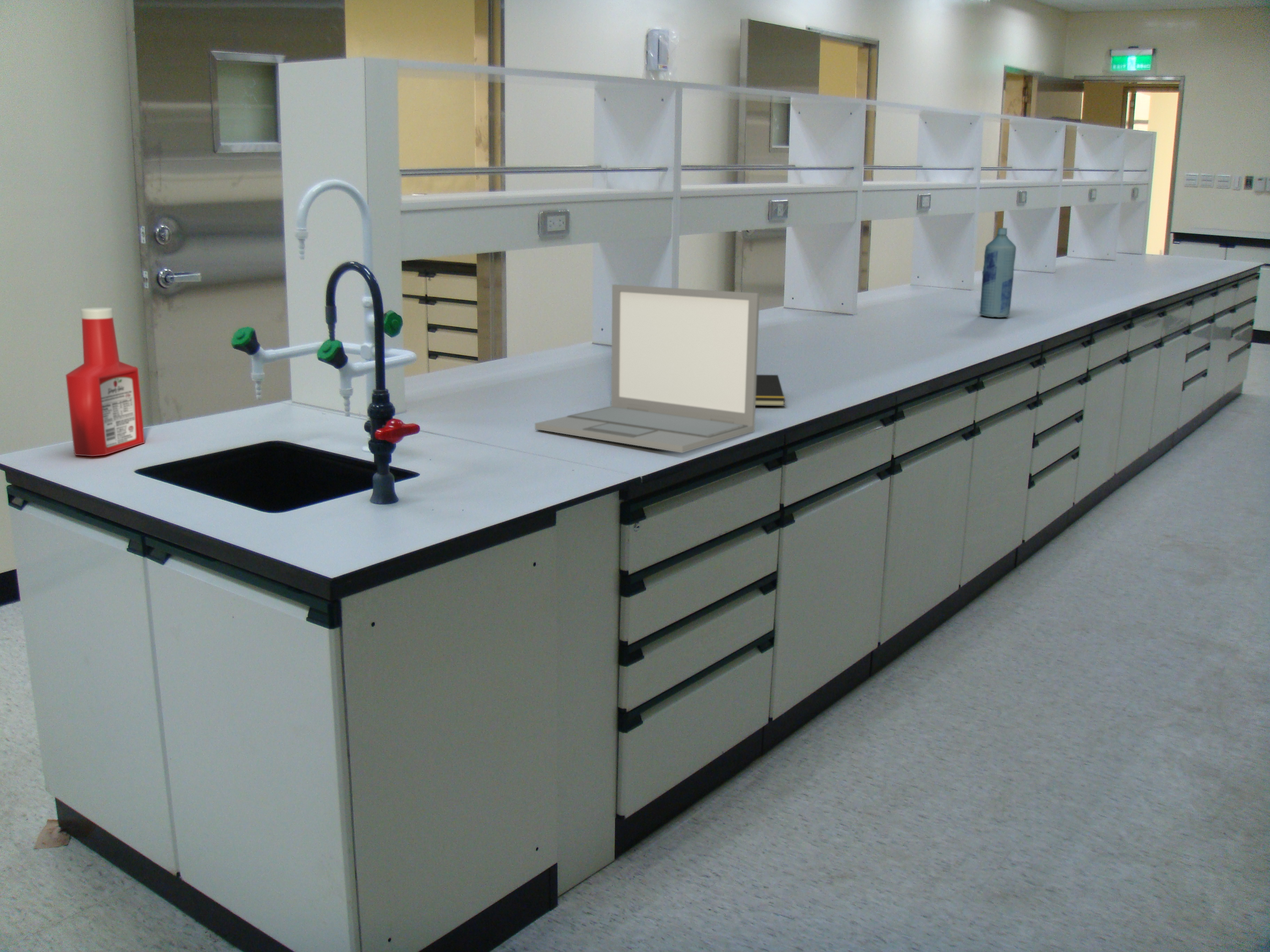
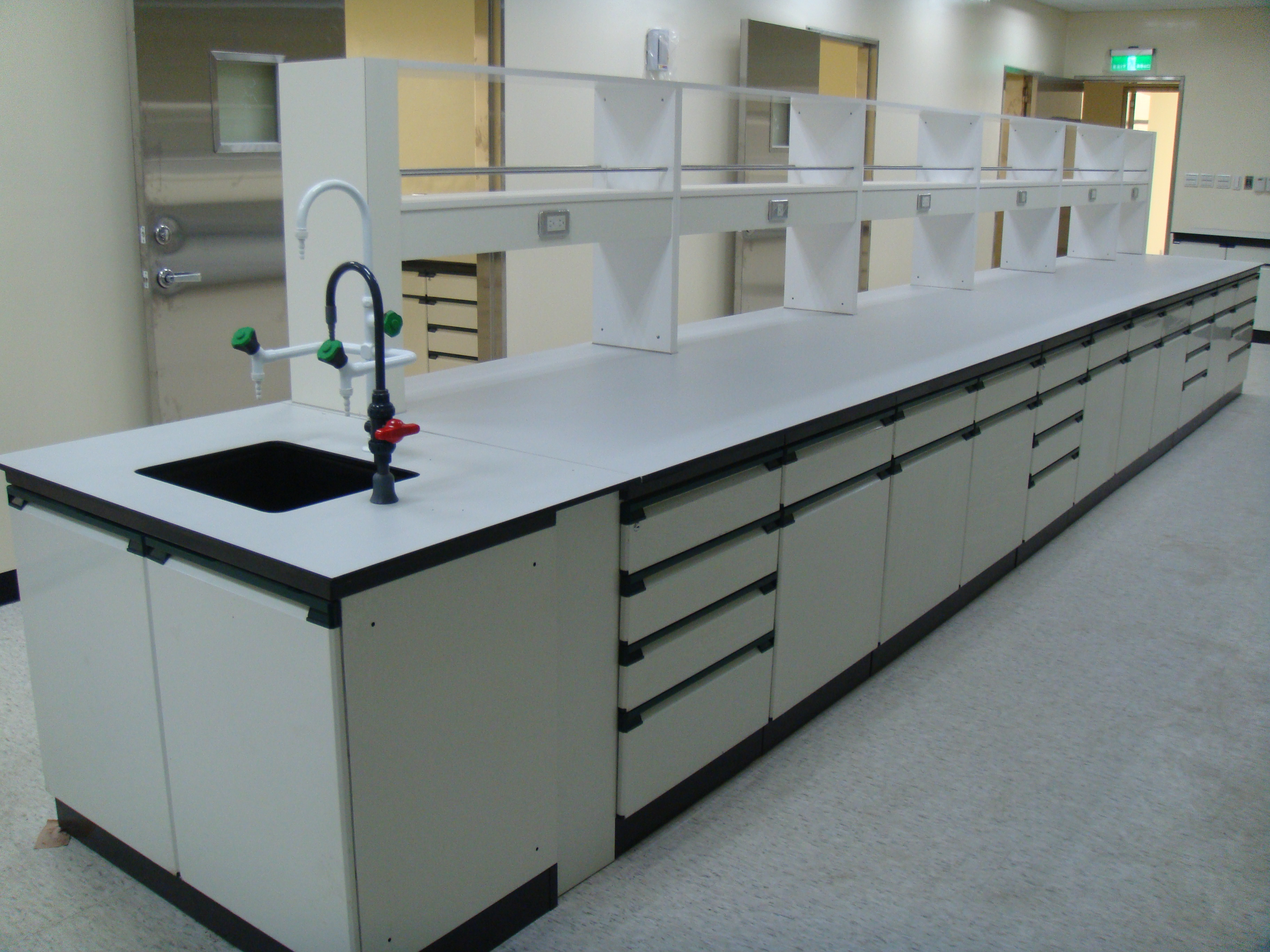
- notepad (756, 390)
- bottle (998, 272)
- soap bottle (103, 379)
- laptop (646, 362)
